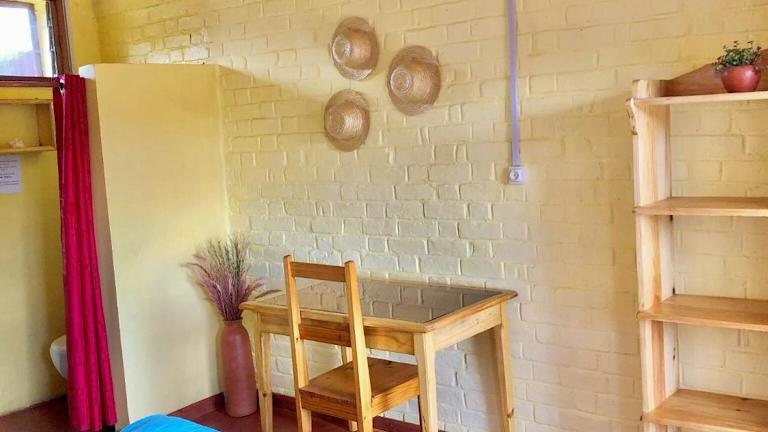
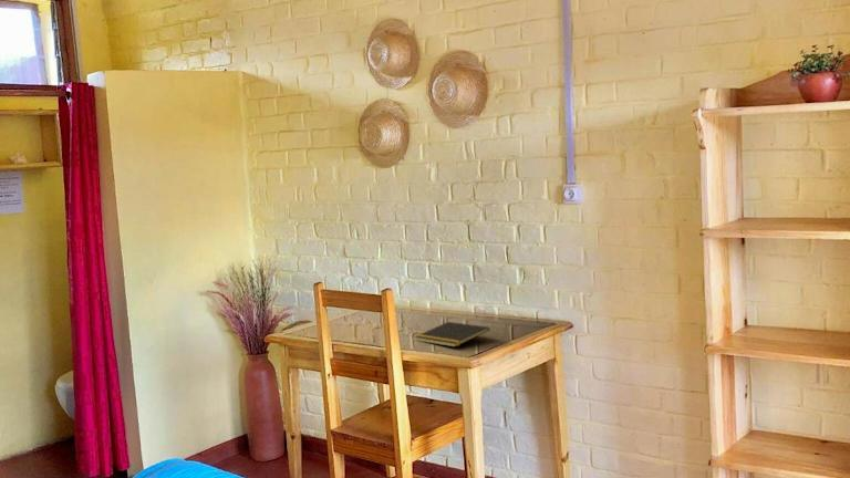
+ notepad (452, 333)
